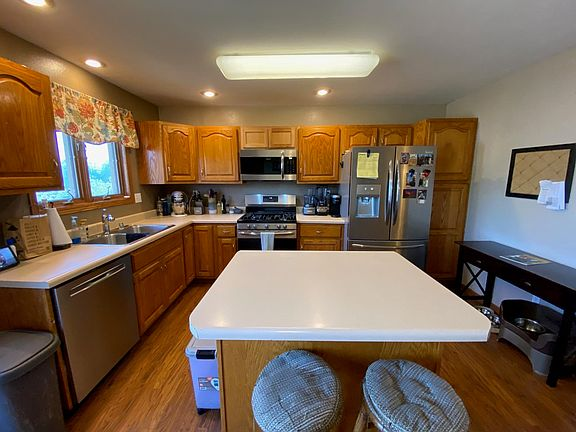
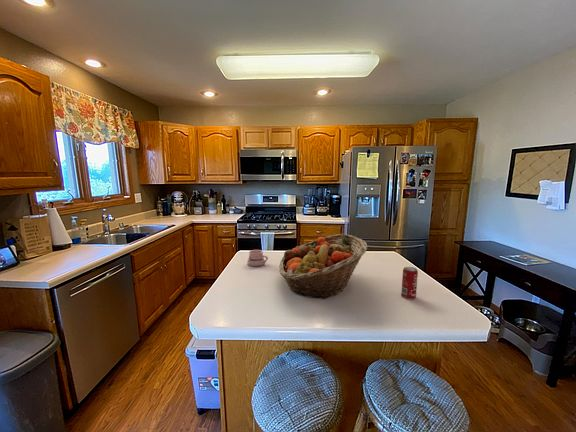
+ fruit basket (320, 261)
+ mug (257, 257)
+ beverage can (409, 282)
